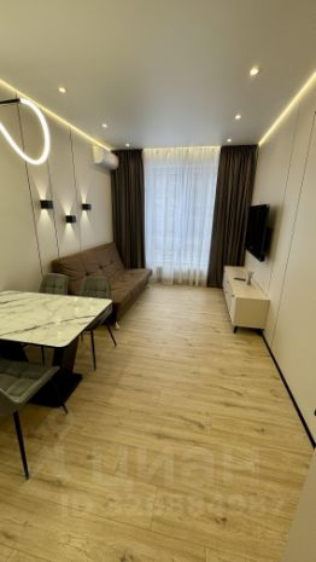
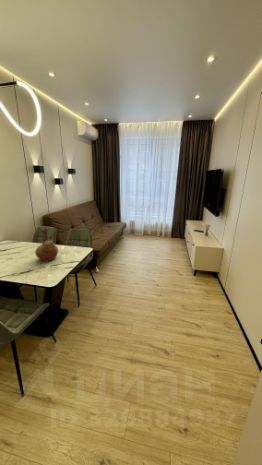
+ vase (47, 244)
